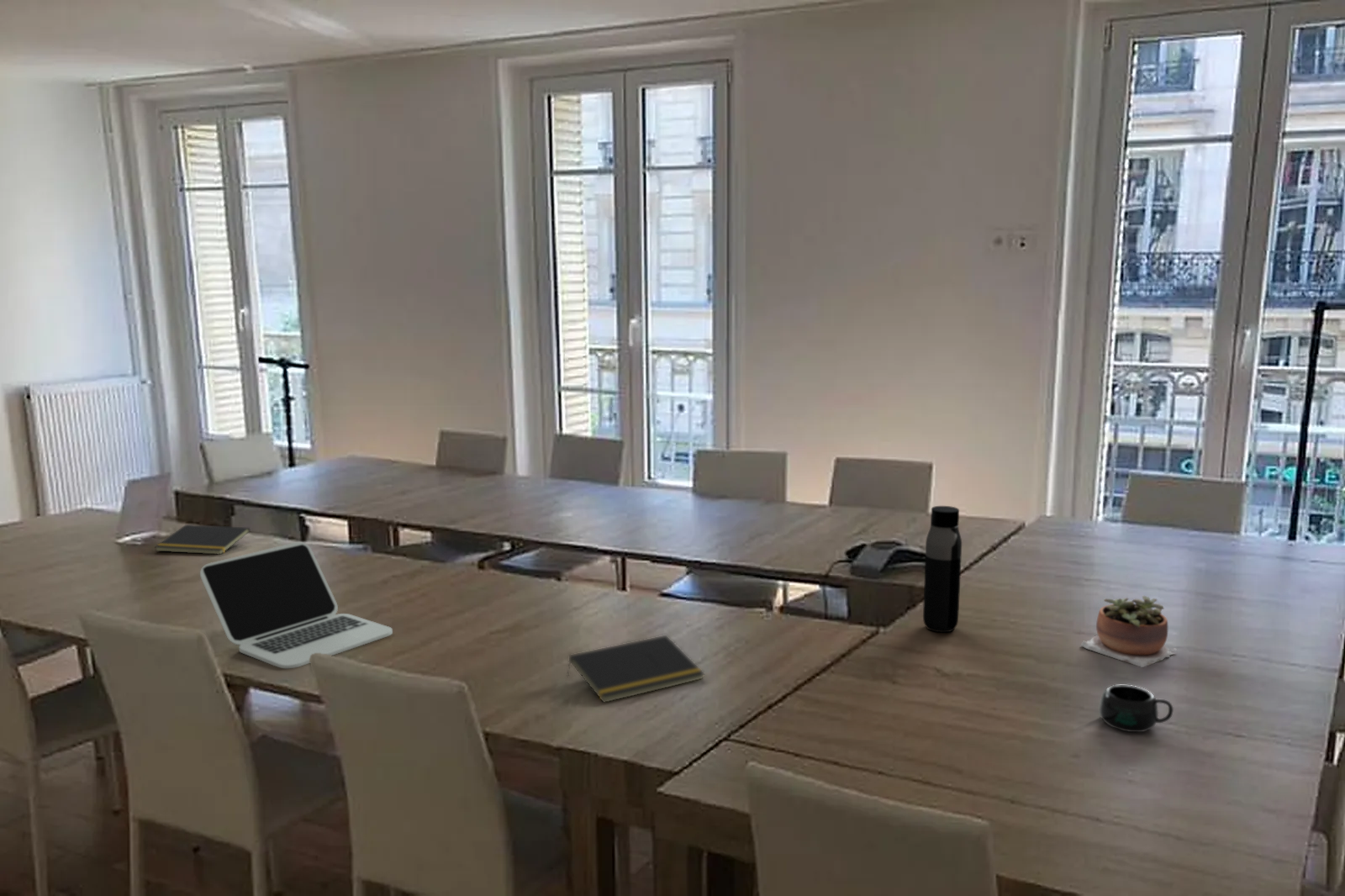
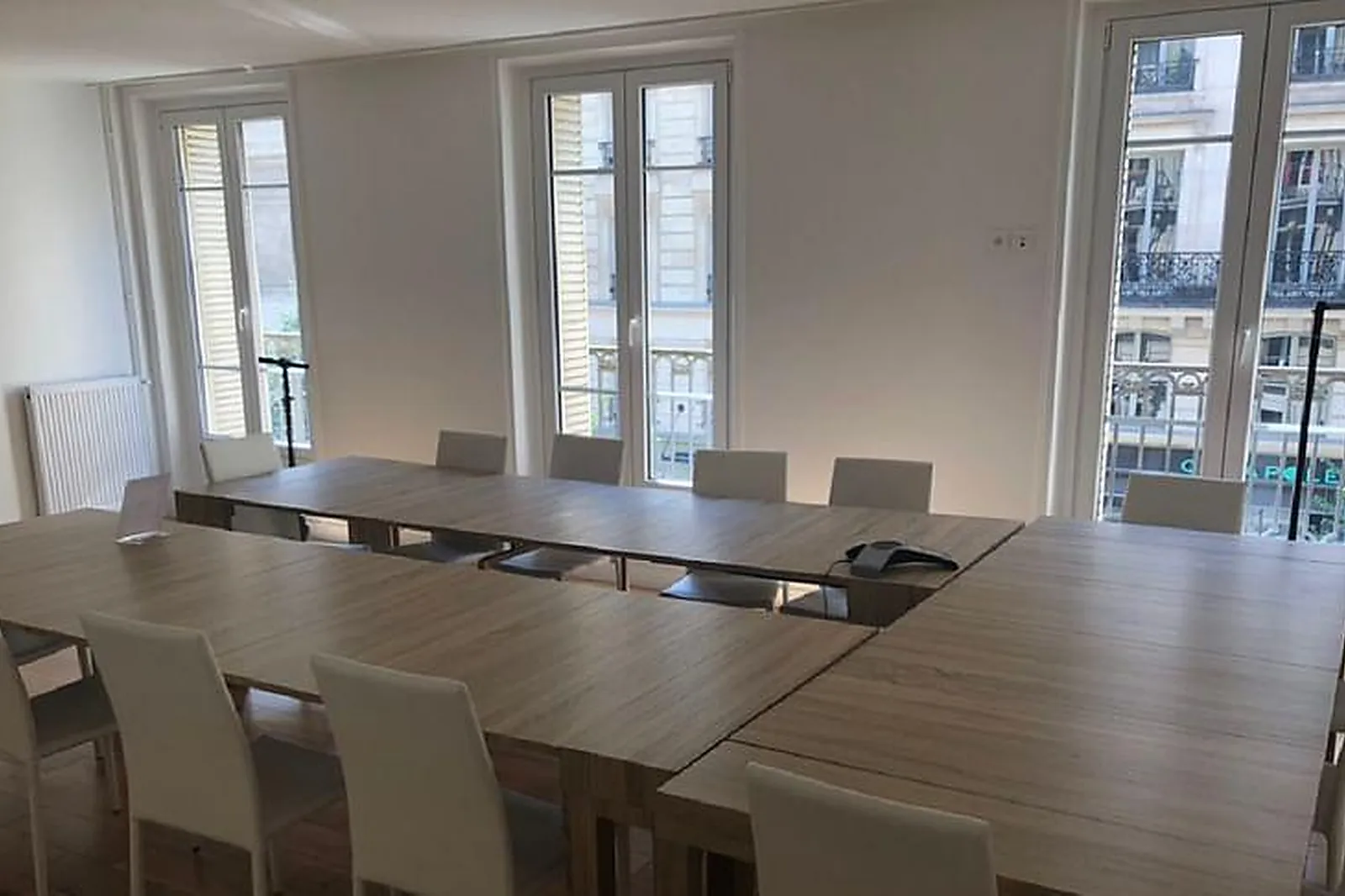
- mug (1136, 709)
- water bottle (942, 568)
- notepad (636, 667)
- notepad (203, 539)
- succulent plant (1132, 620)
- laptop (298, 600)
